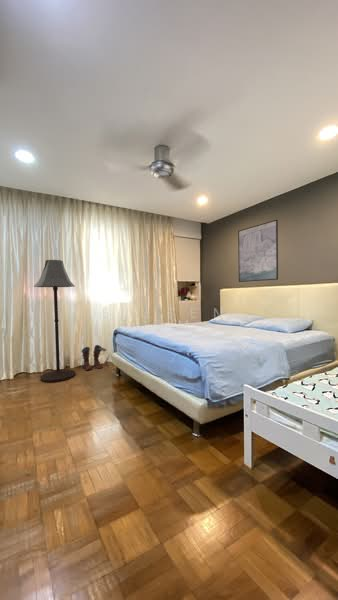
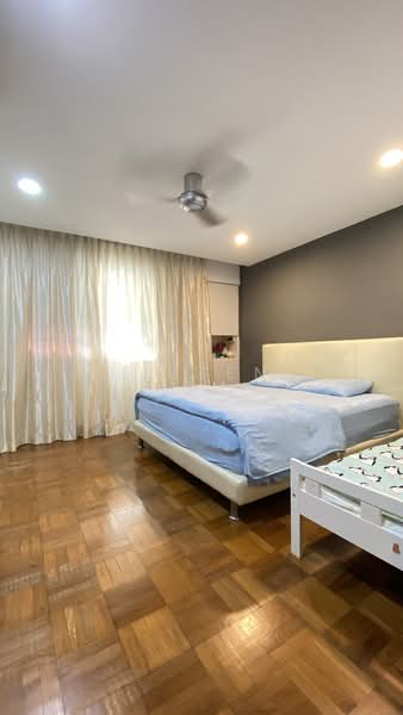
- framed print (256, 253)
- floor lamp (56, 319)
- boots (94, 356)
